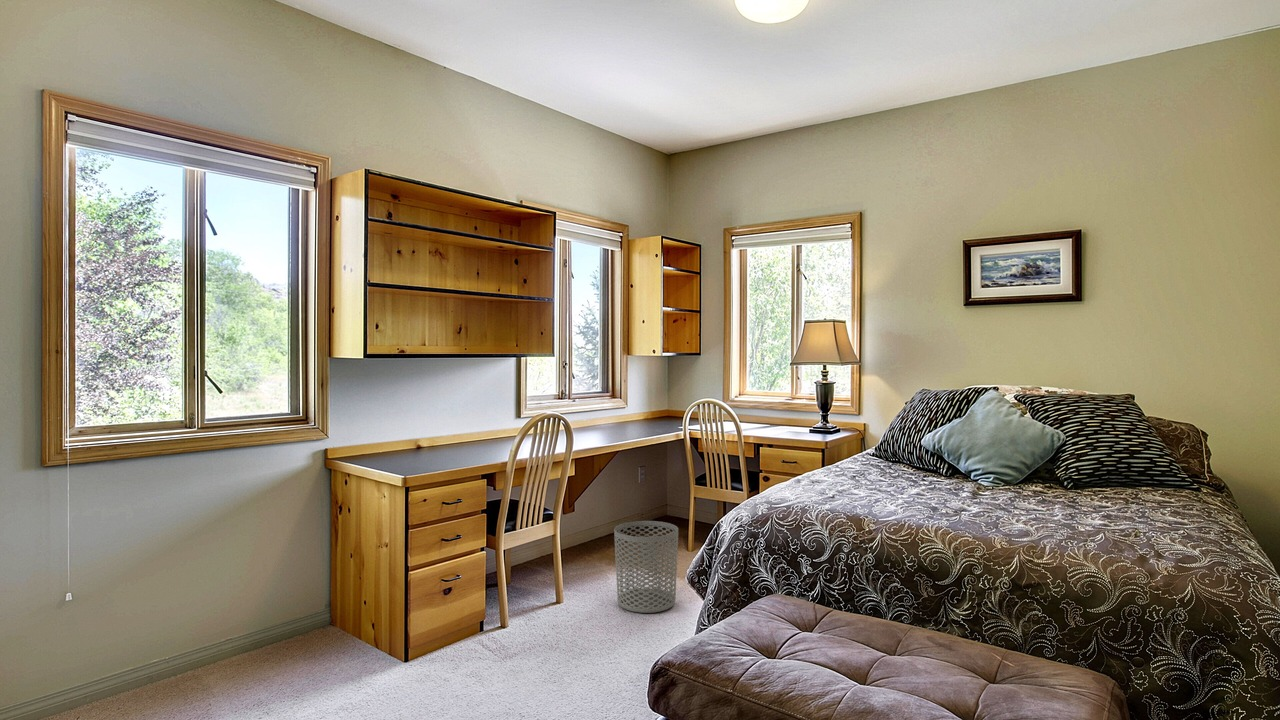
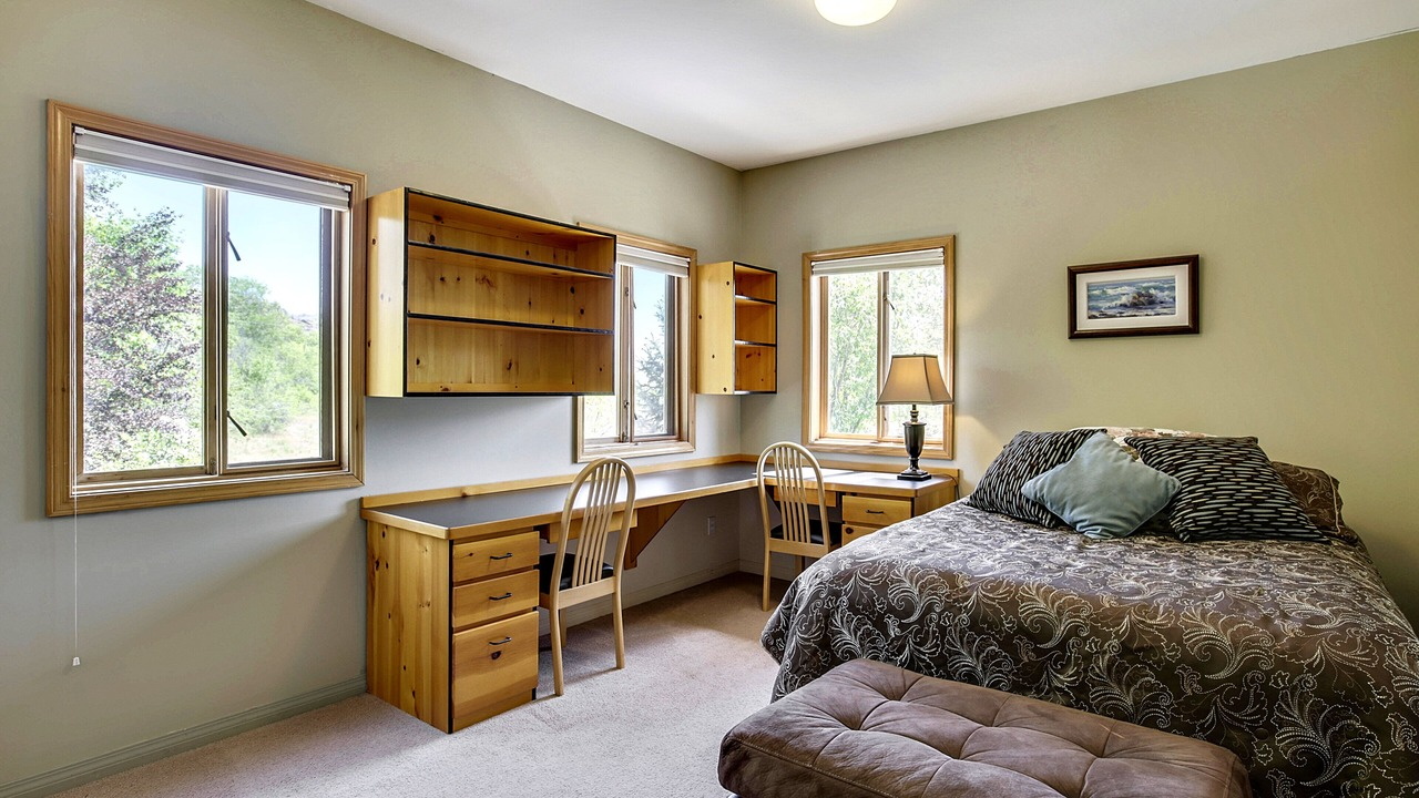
- waste bin (646, 566)
